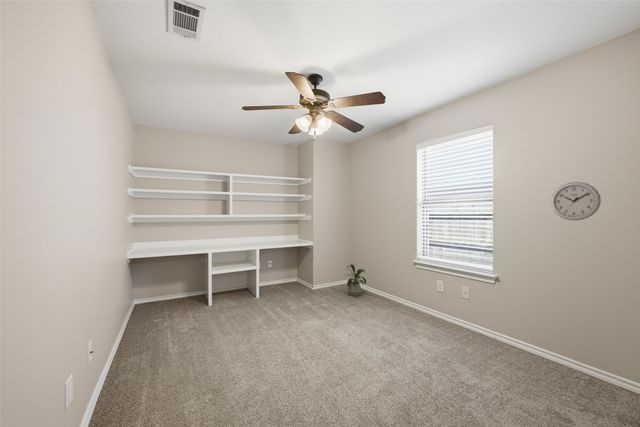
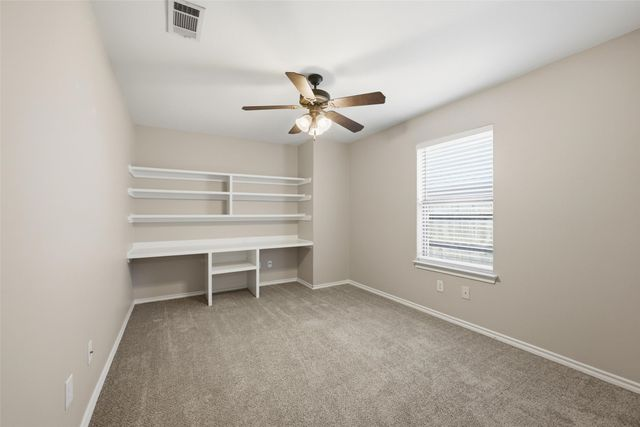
- wall clock (573, 201)
- house plant (357, 278)
